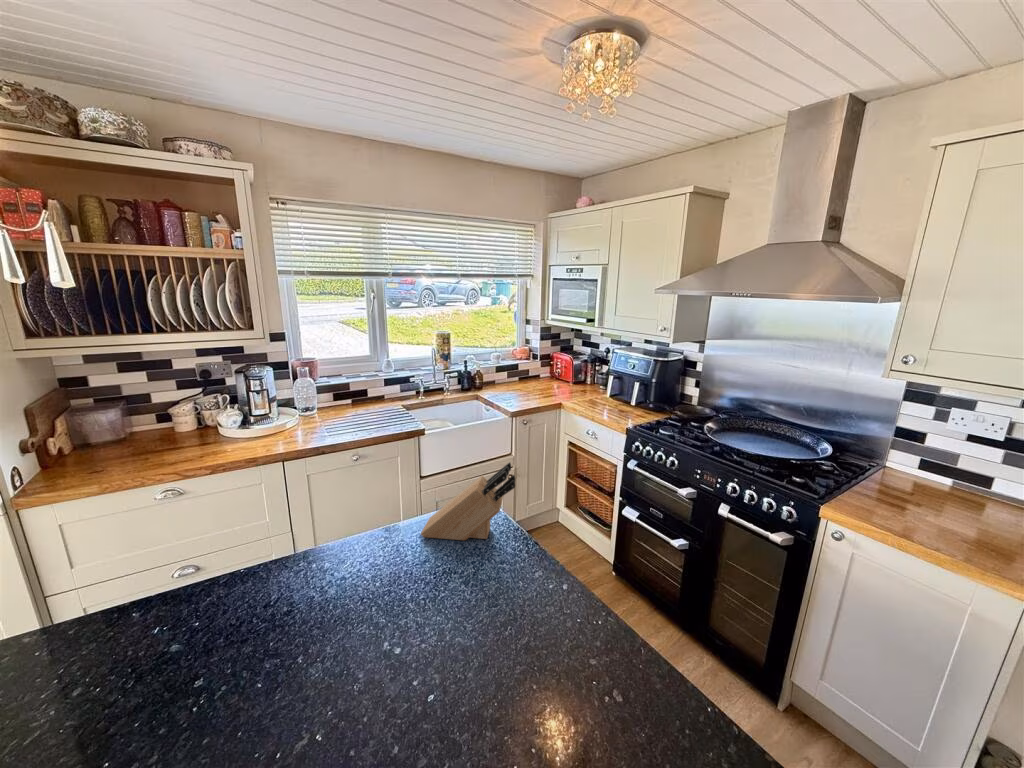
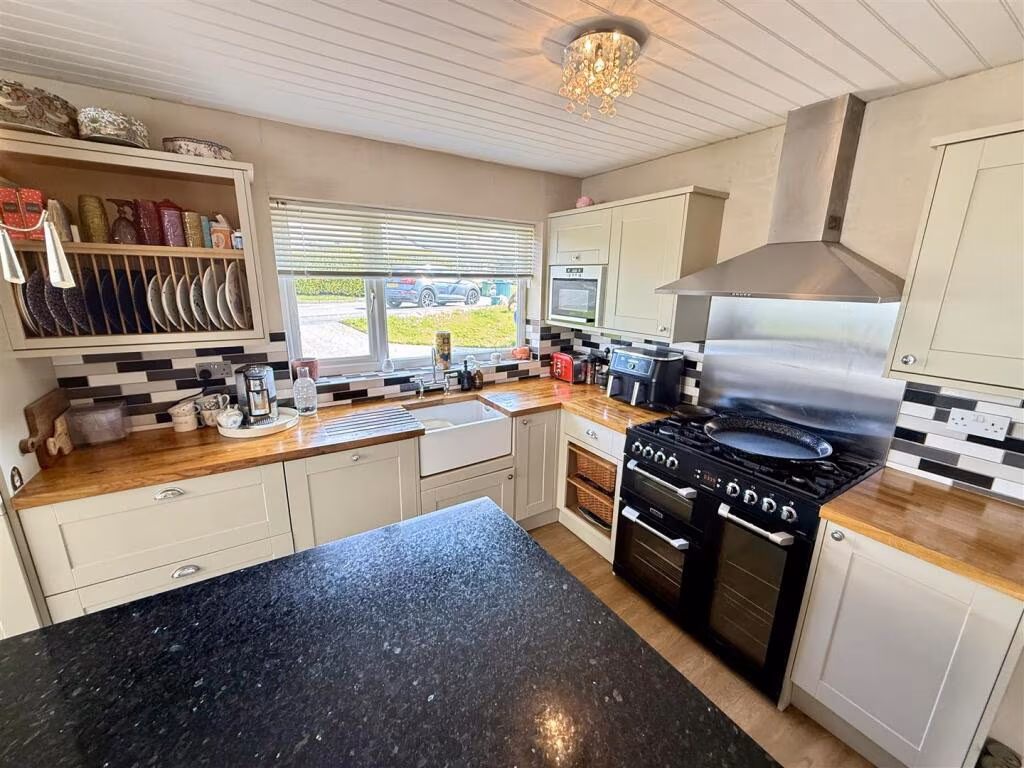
- knife block (469, 498)
